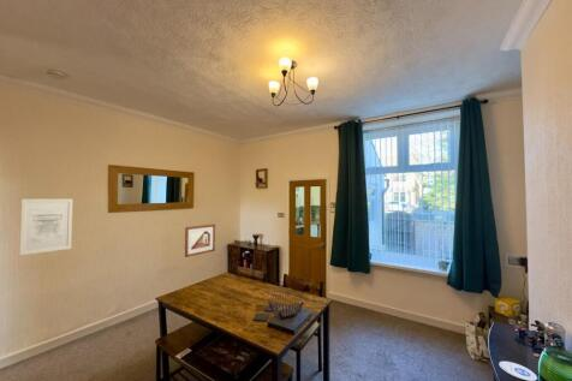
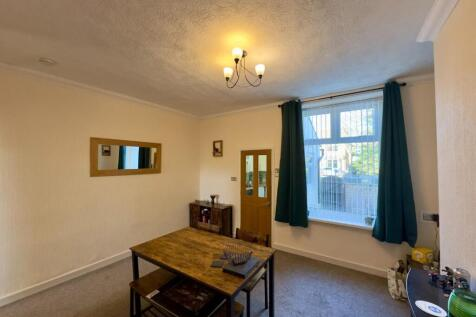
- picture frame (201, 239)
- wall art (47, 225)
